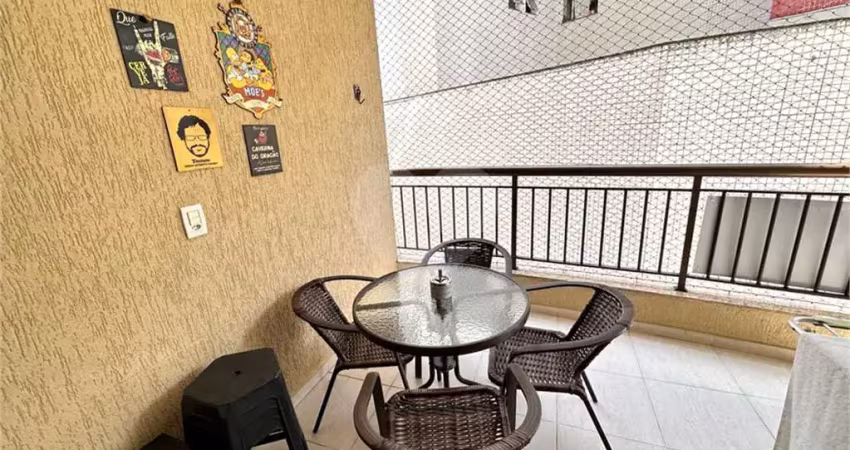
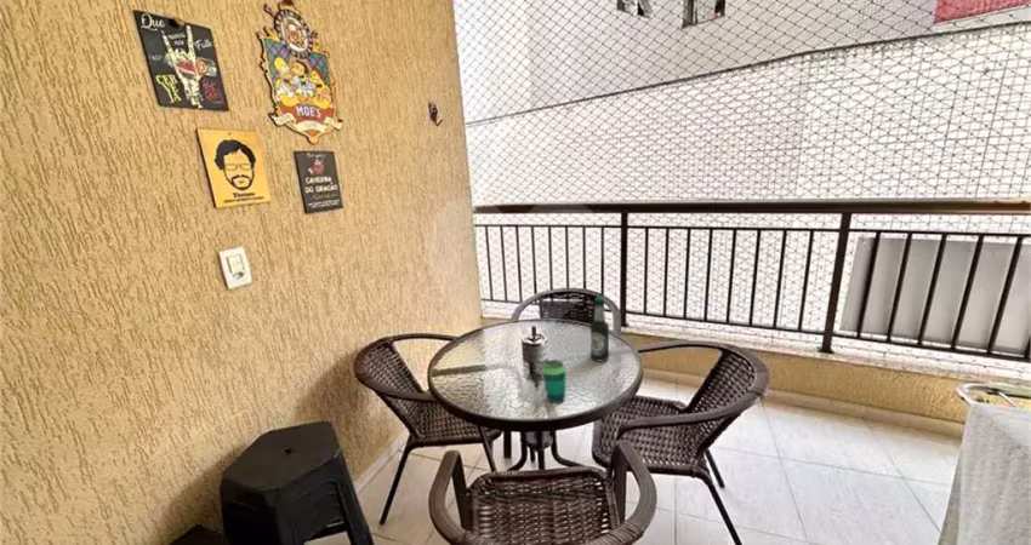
+ bottle (599, 328)
+ cup (554, 380)
